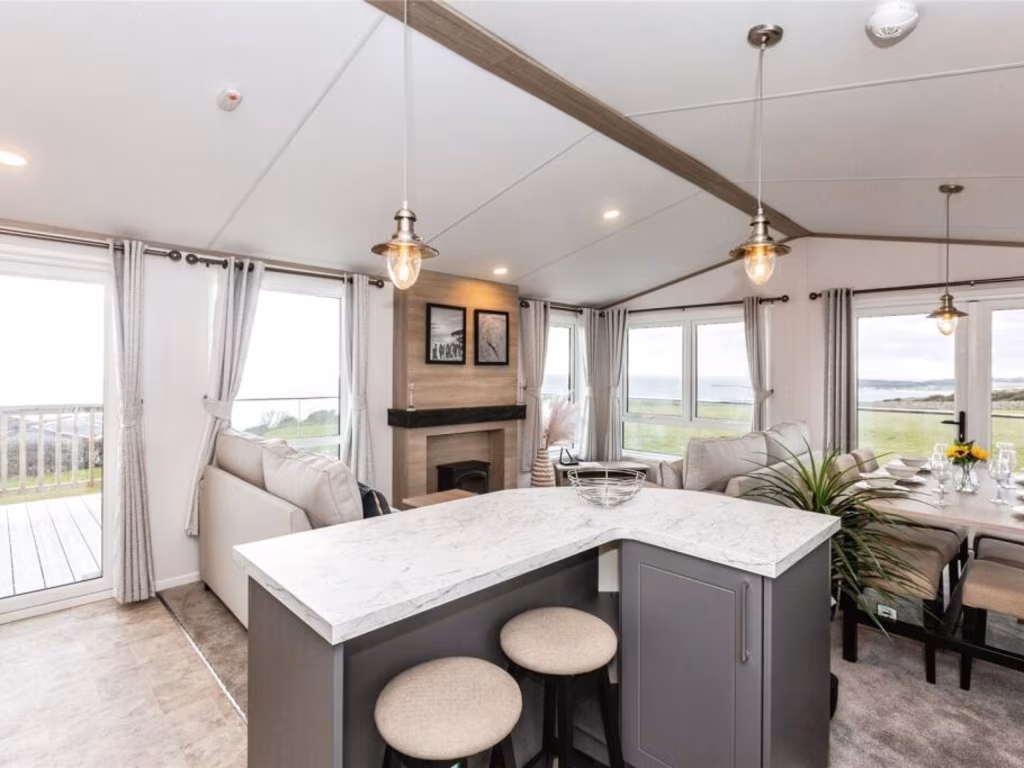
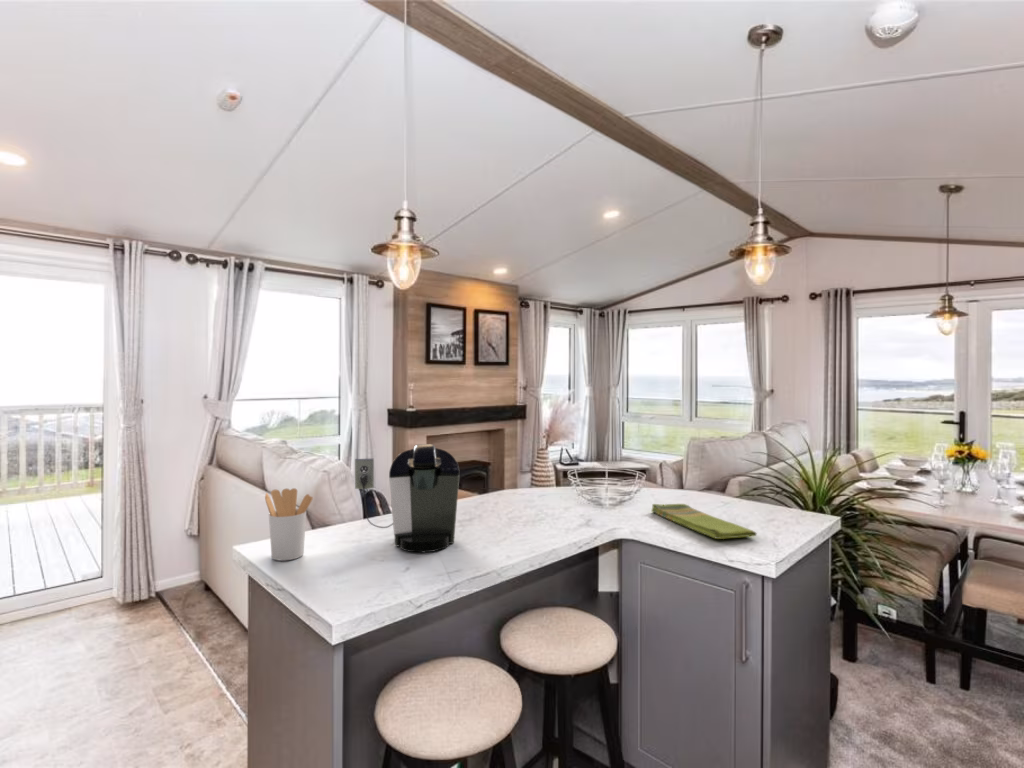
+ coffee maker (405, 493)
+ utensil holder (286, 521)
+ dish towel (699, 518)
